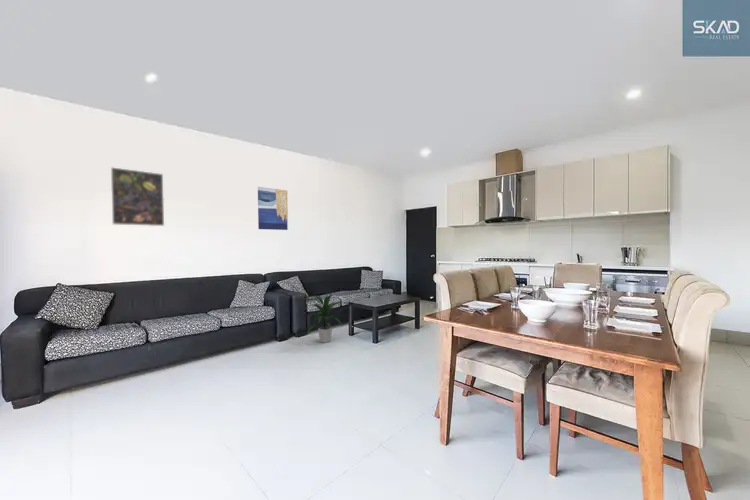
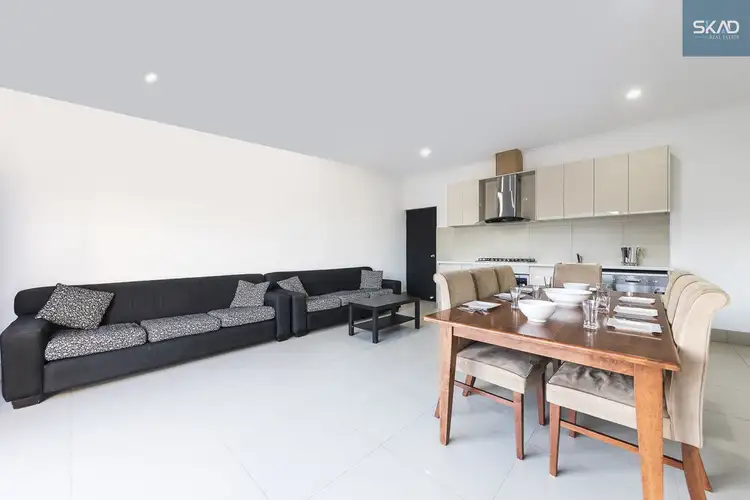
- indoor plant (323, 316)
- wall art (273, 209)
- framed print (138, 198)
